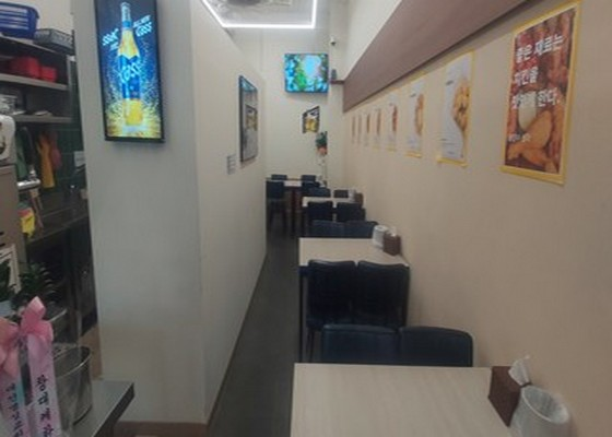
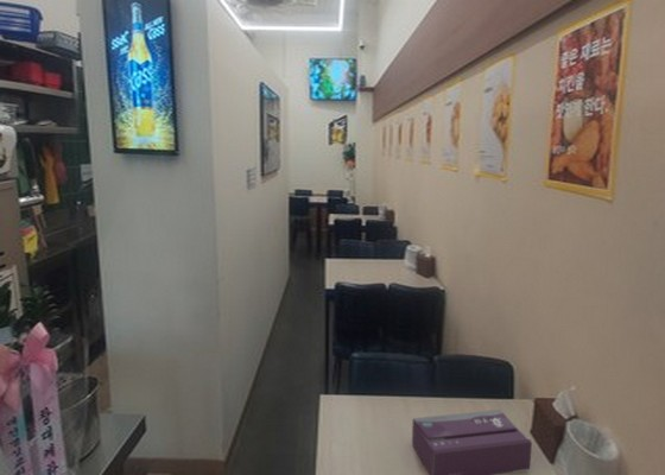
+ tissue box (469, 443)
